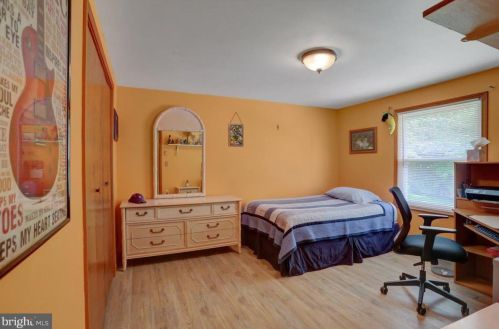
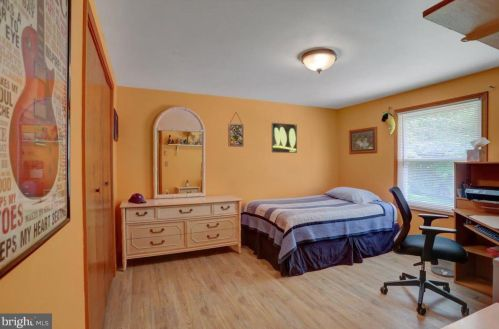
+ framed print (284, 138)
